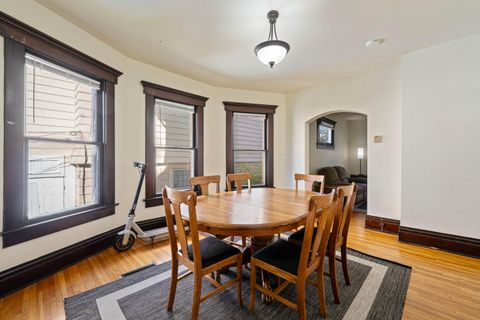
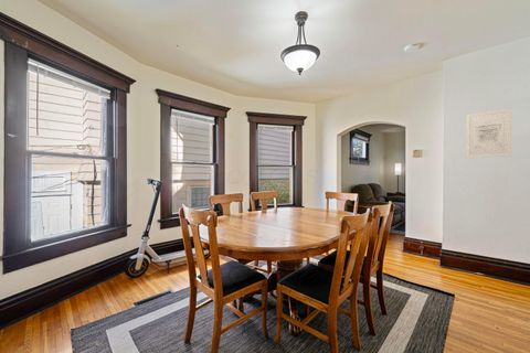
+ wall art (487, 133)
